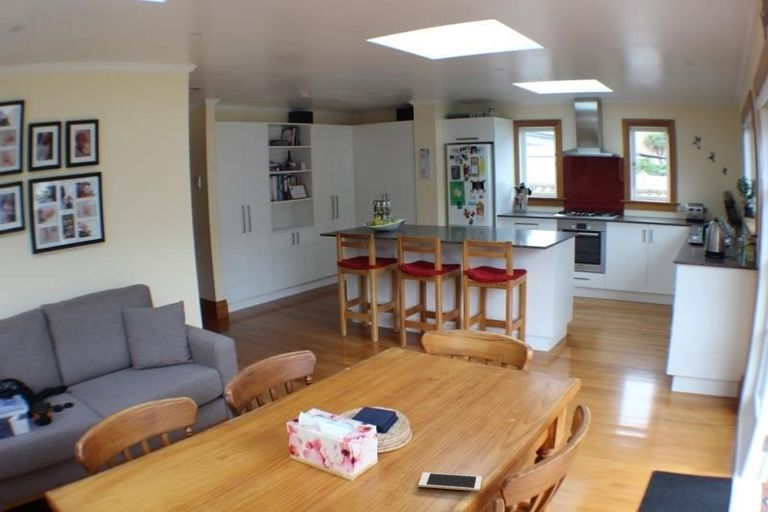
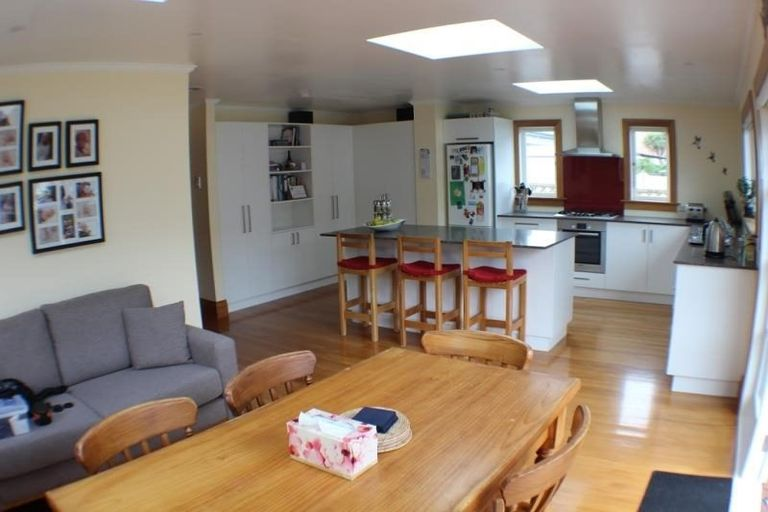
- cell phone (450, 481)
